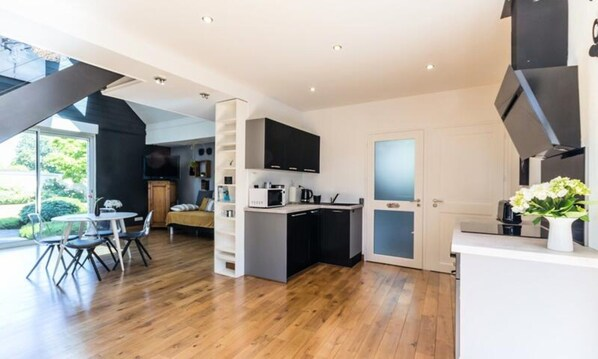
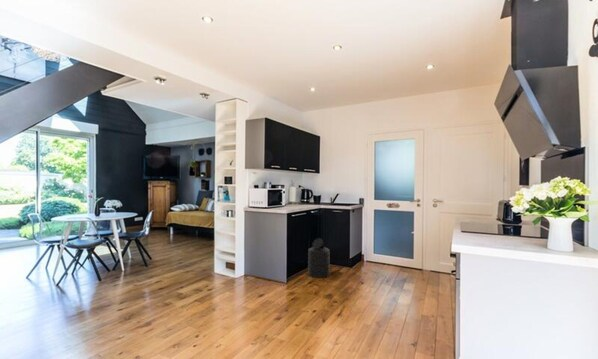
+ trash can (318, 256)
